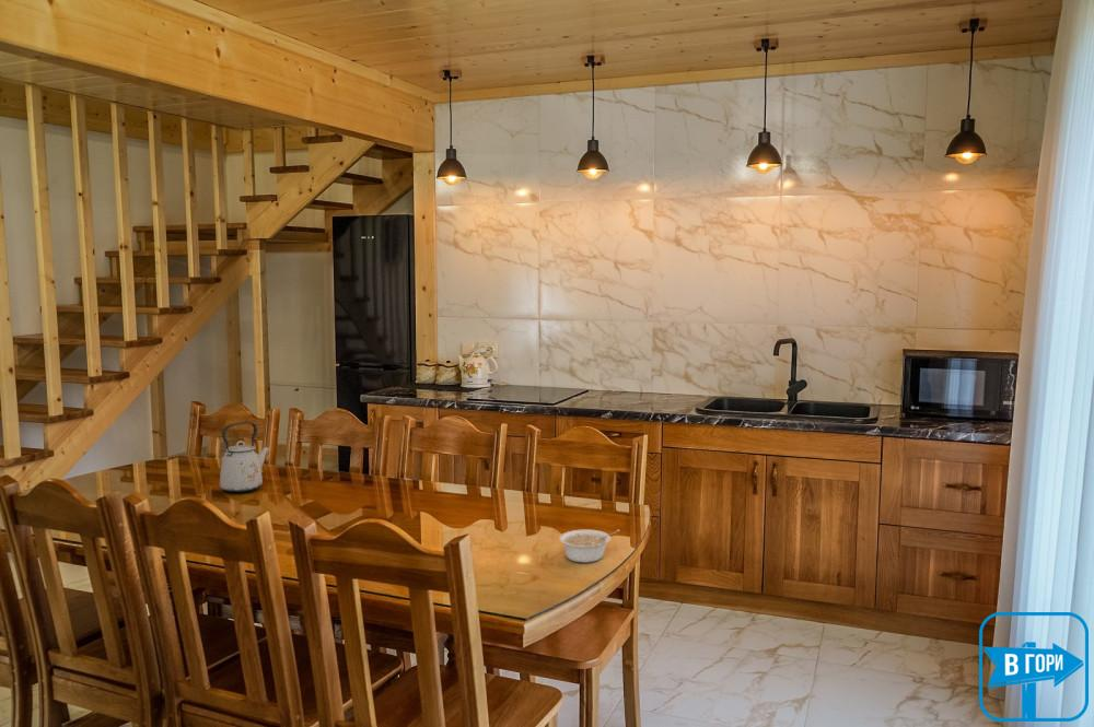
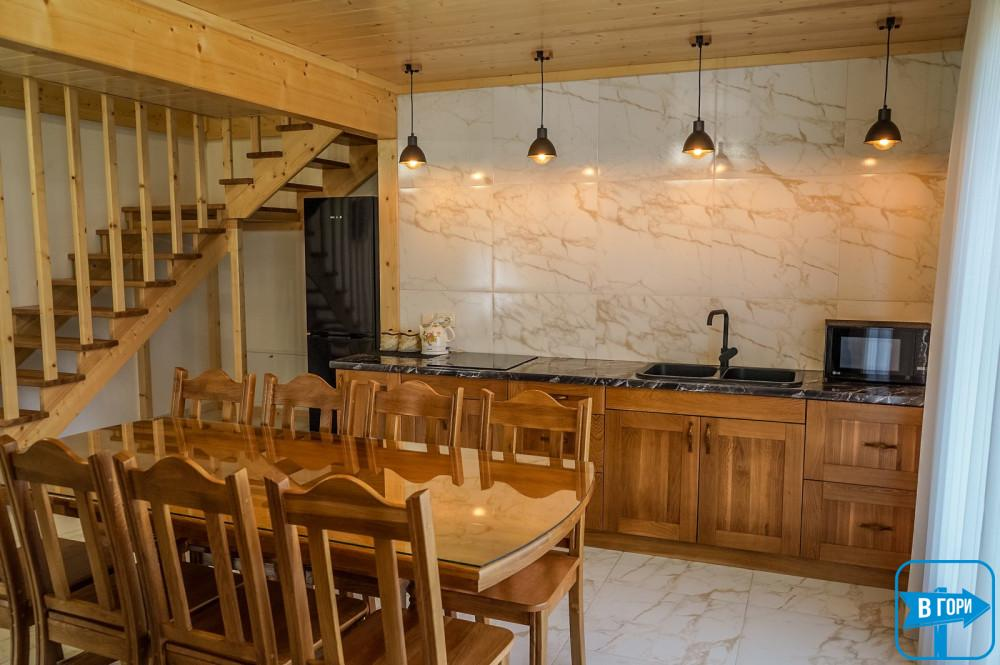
- kettle (246, 455)
- legume (585, 544)
